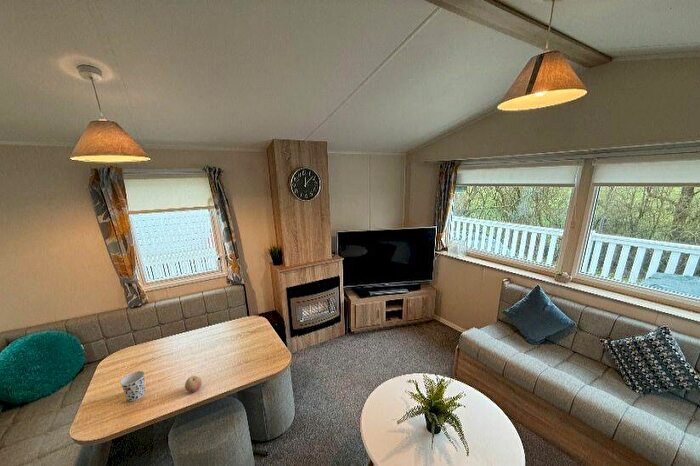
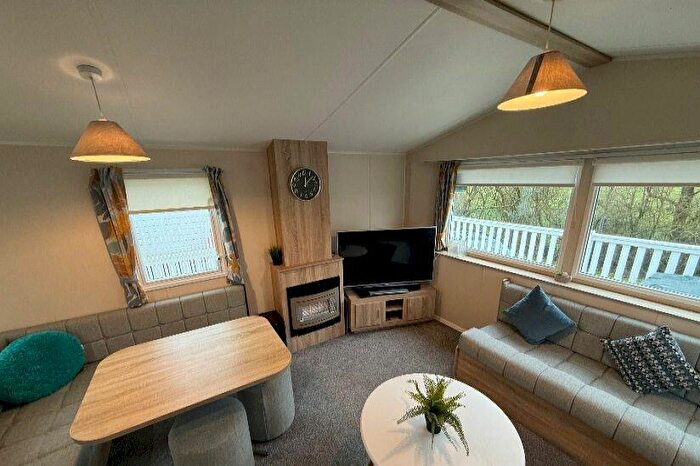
- cup (134, 386)
- fruit (193, 383)
